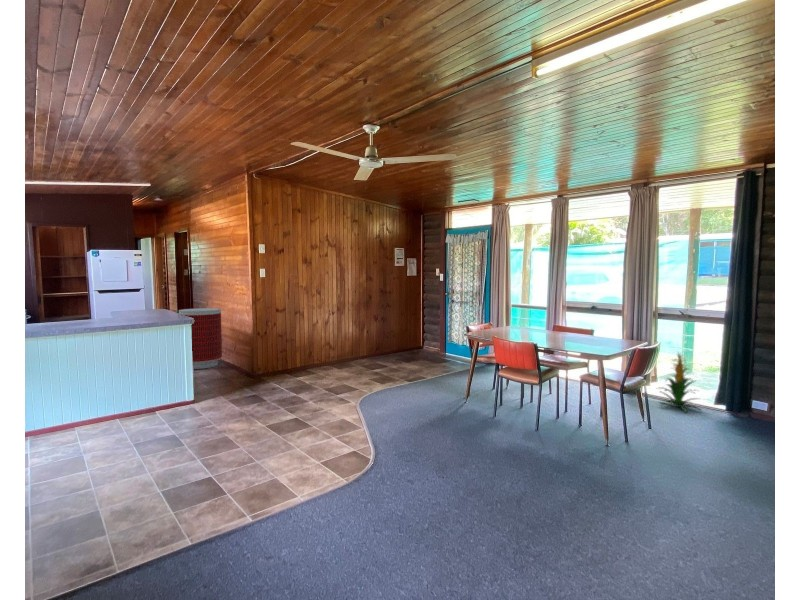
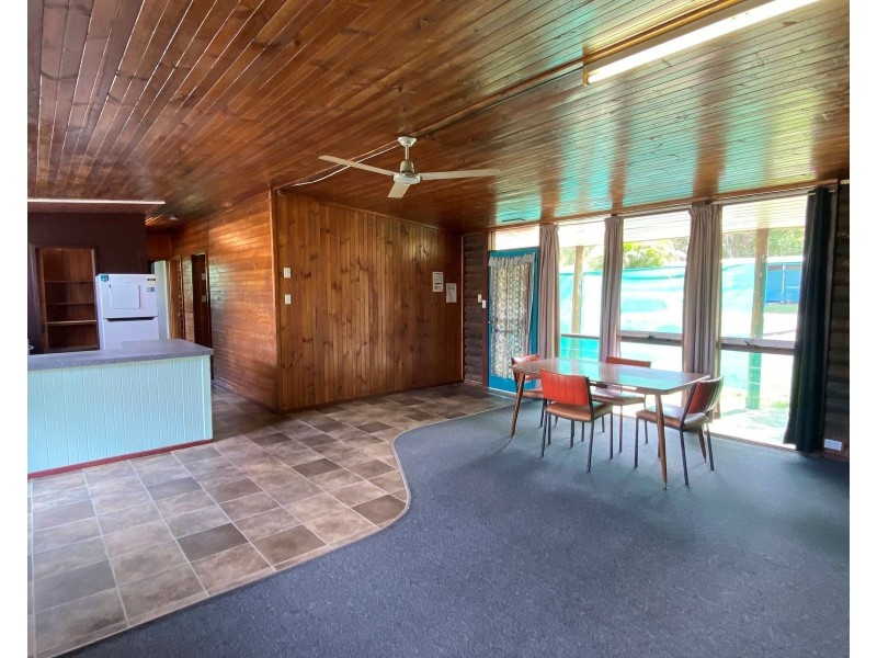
- trash can (200, 337)
- indoor plant (679, 379)
